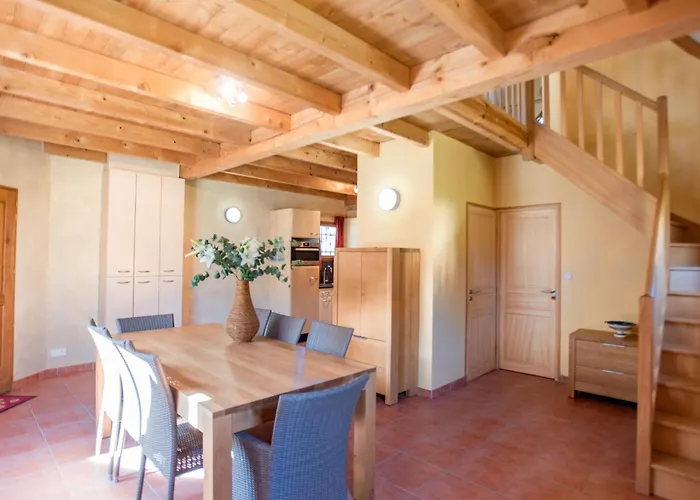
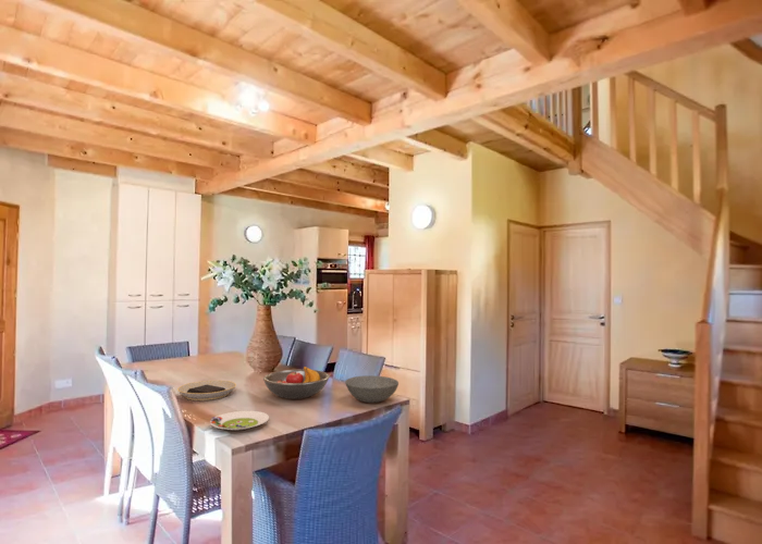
+ salad plate (239, 420)
+ fruit bowl (296, 383)
+ plate (207, 391)
+ bowl (371, 391)
